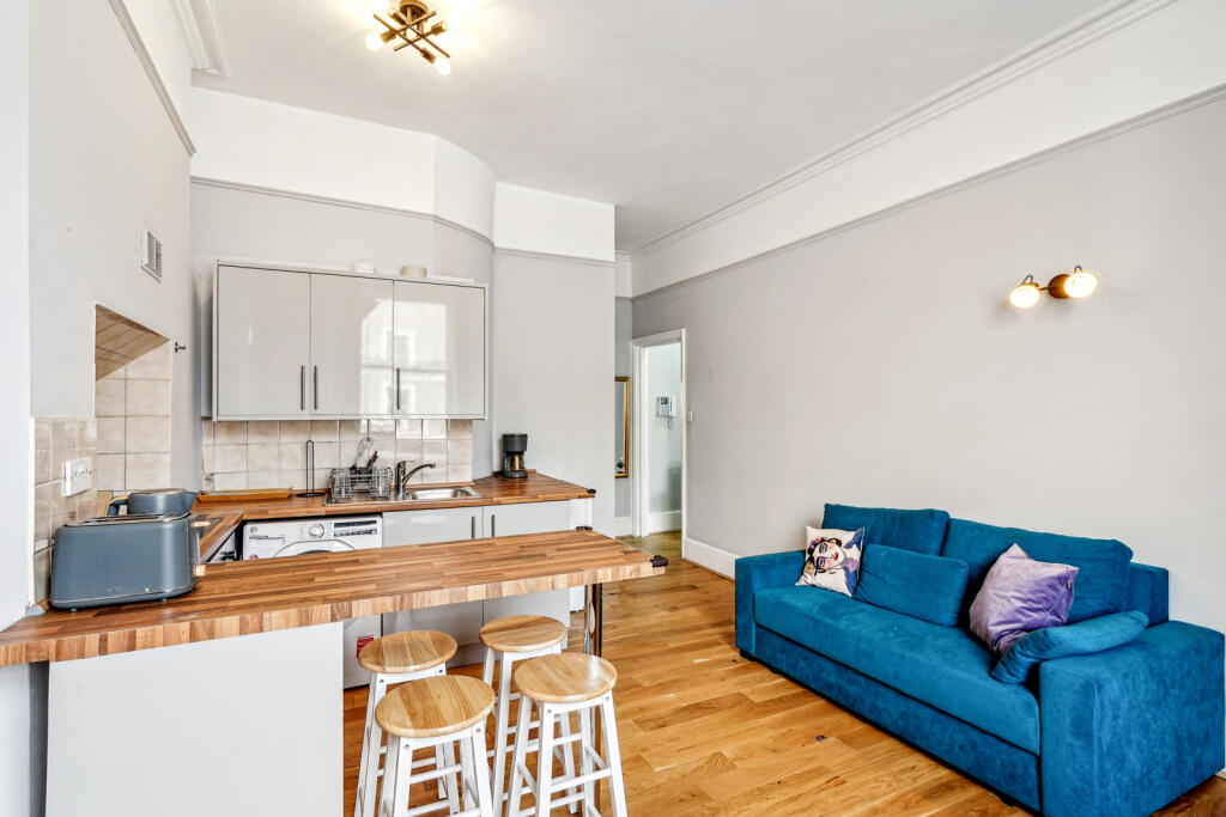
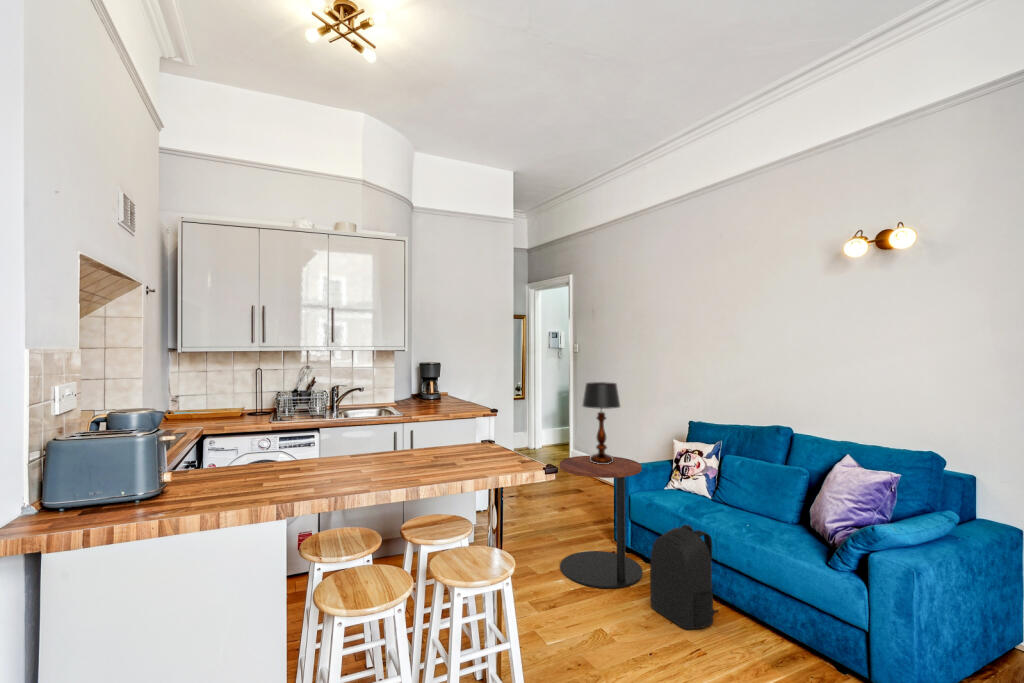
+ backpack (686, 568)
+ table lamp (601, 421)
+ side table (617, 516)
